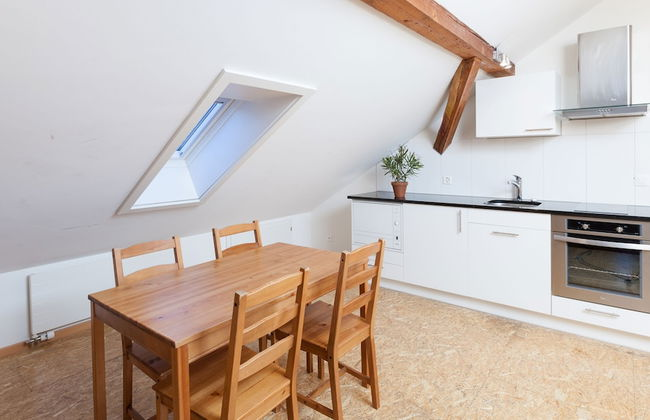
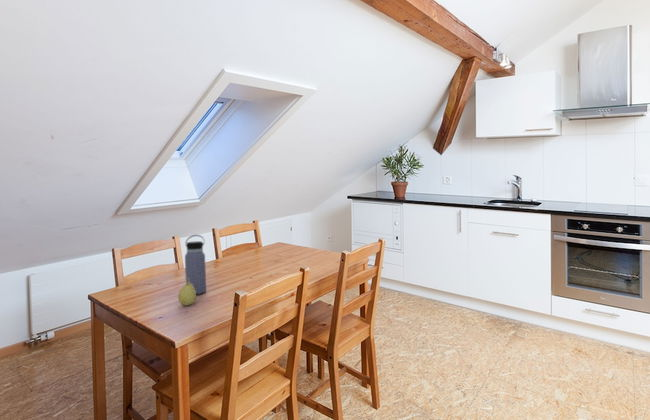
+ fruit (186, 291)
+ water bottle (195, 263)
